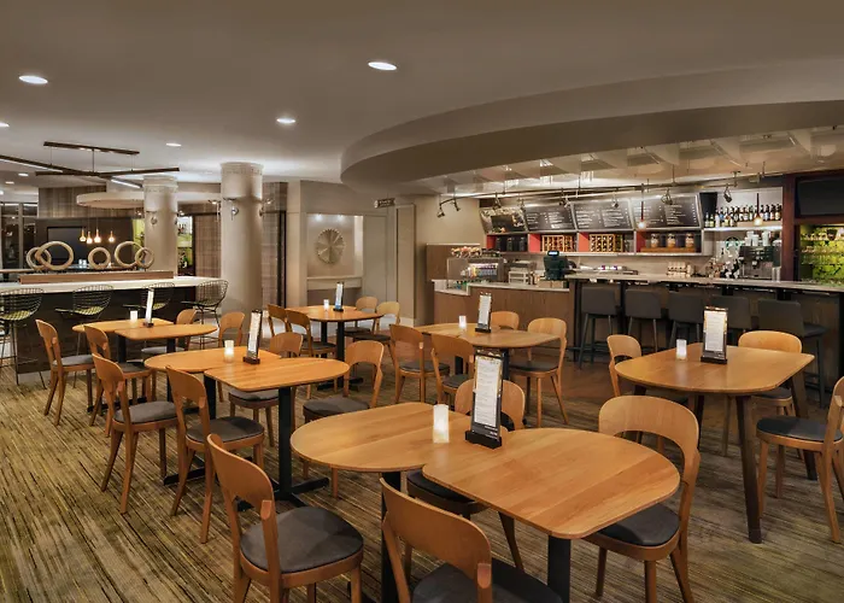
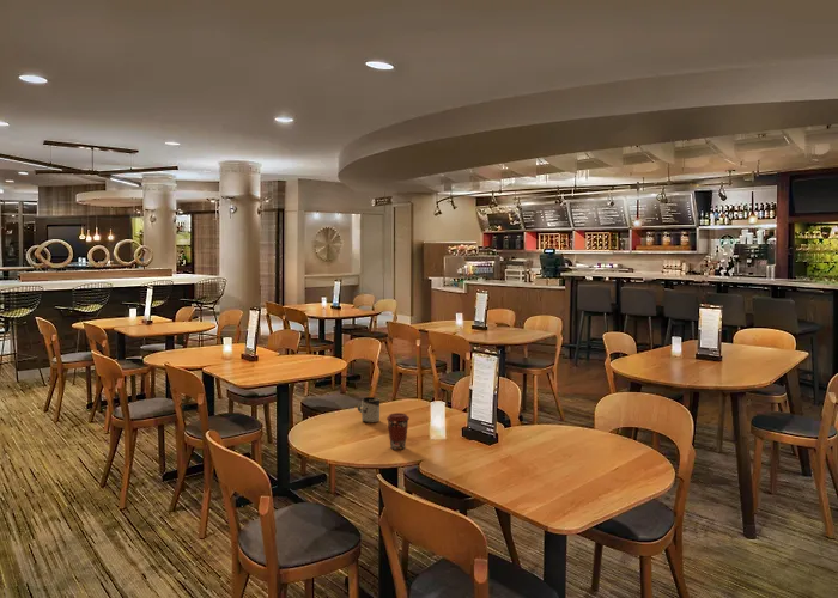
+ coffee cup (397, 431)
+ cup (368, 409)
